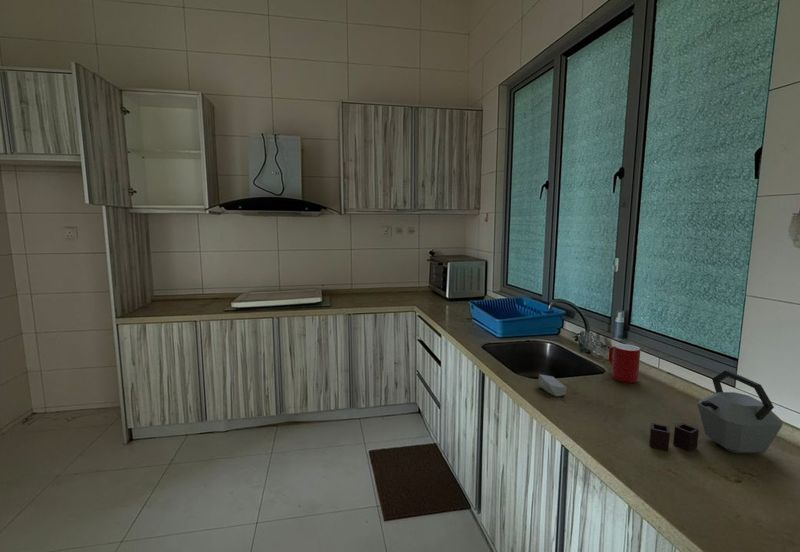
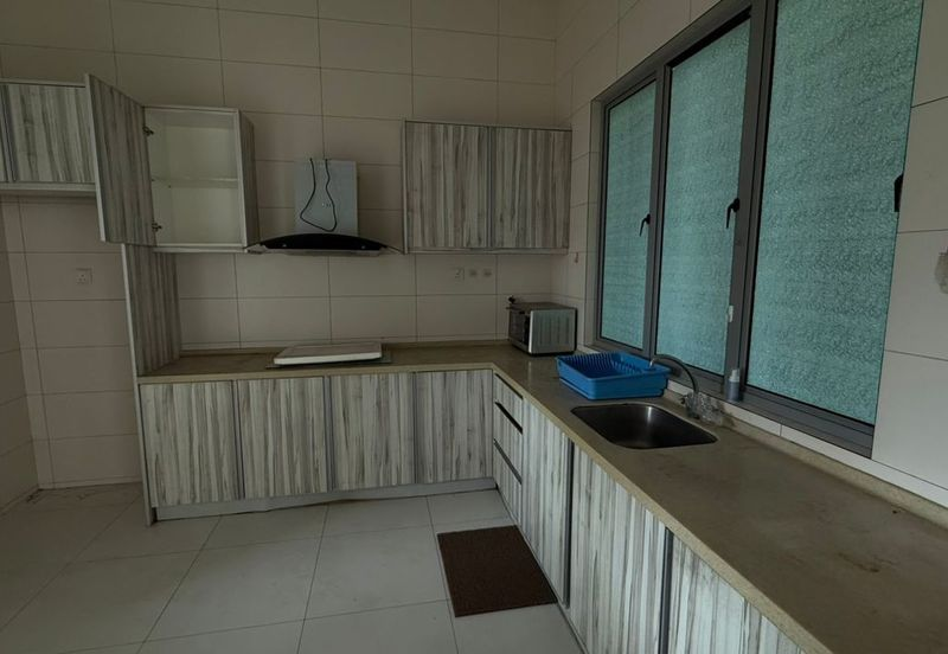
- kettle (708, 412)
- soap bar (551, 384)
- cup (623, 361)
